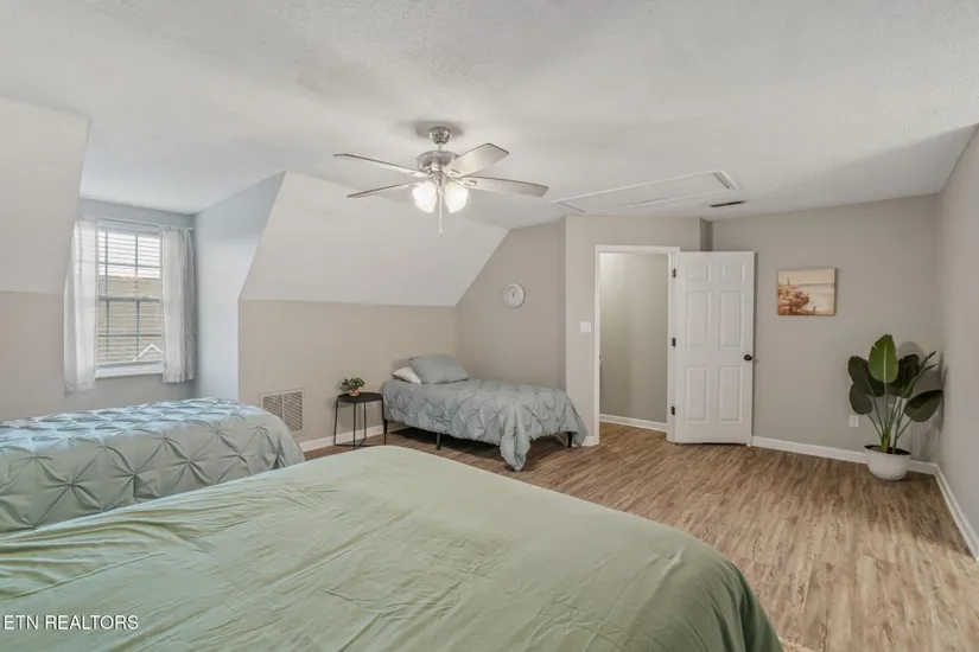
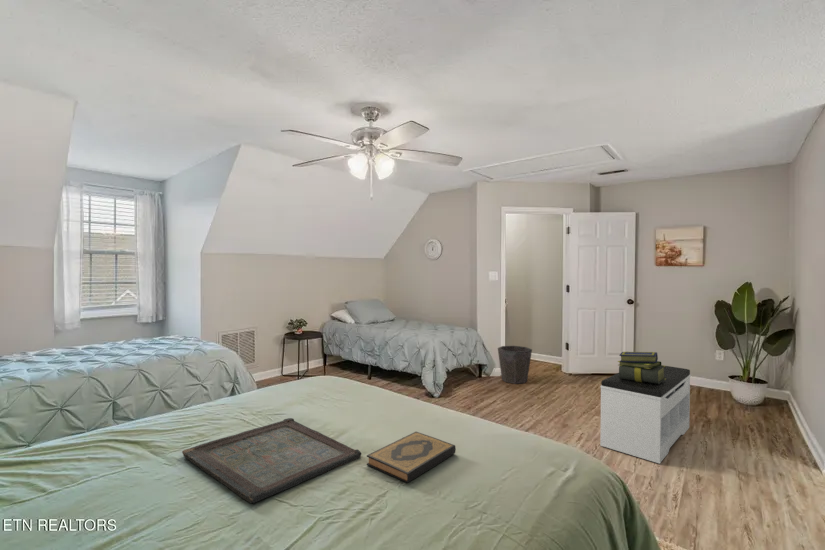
+ serving tray (272, 453)
+ stack of books (640, 365)
+ waste bin (514, 364)
+ bench (647, 405)
+ hardback book (412, 454)
